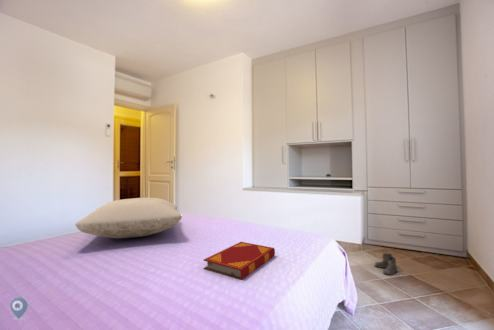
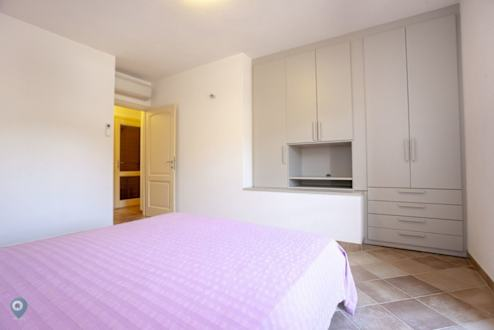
- pillow (135, 217)
- boots (386, 262)
- hardback book (241, 257)
